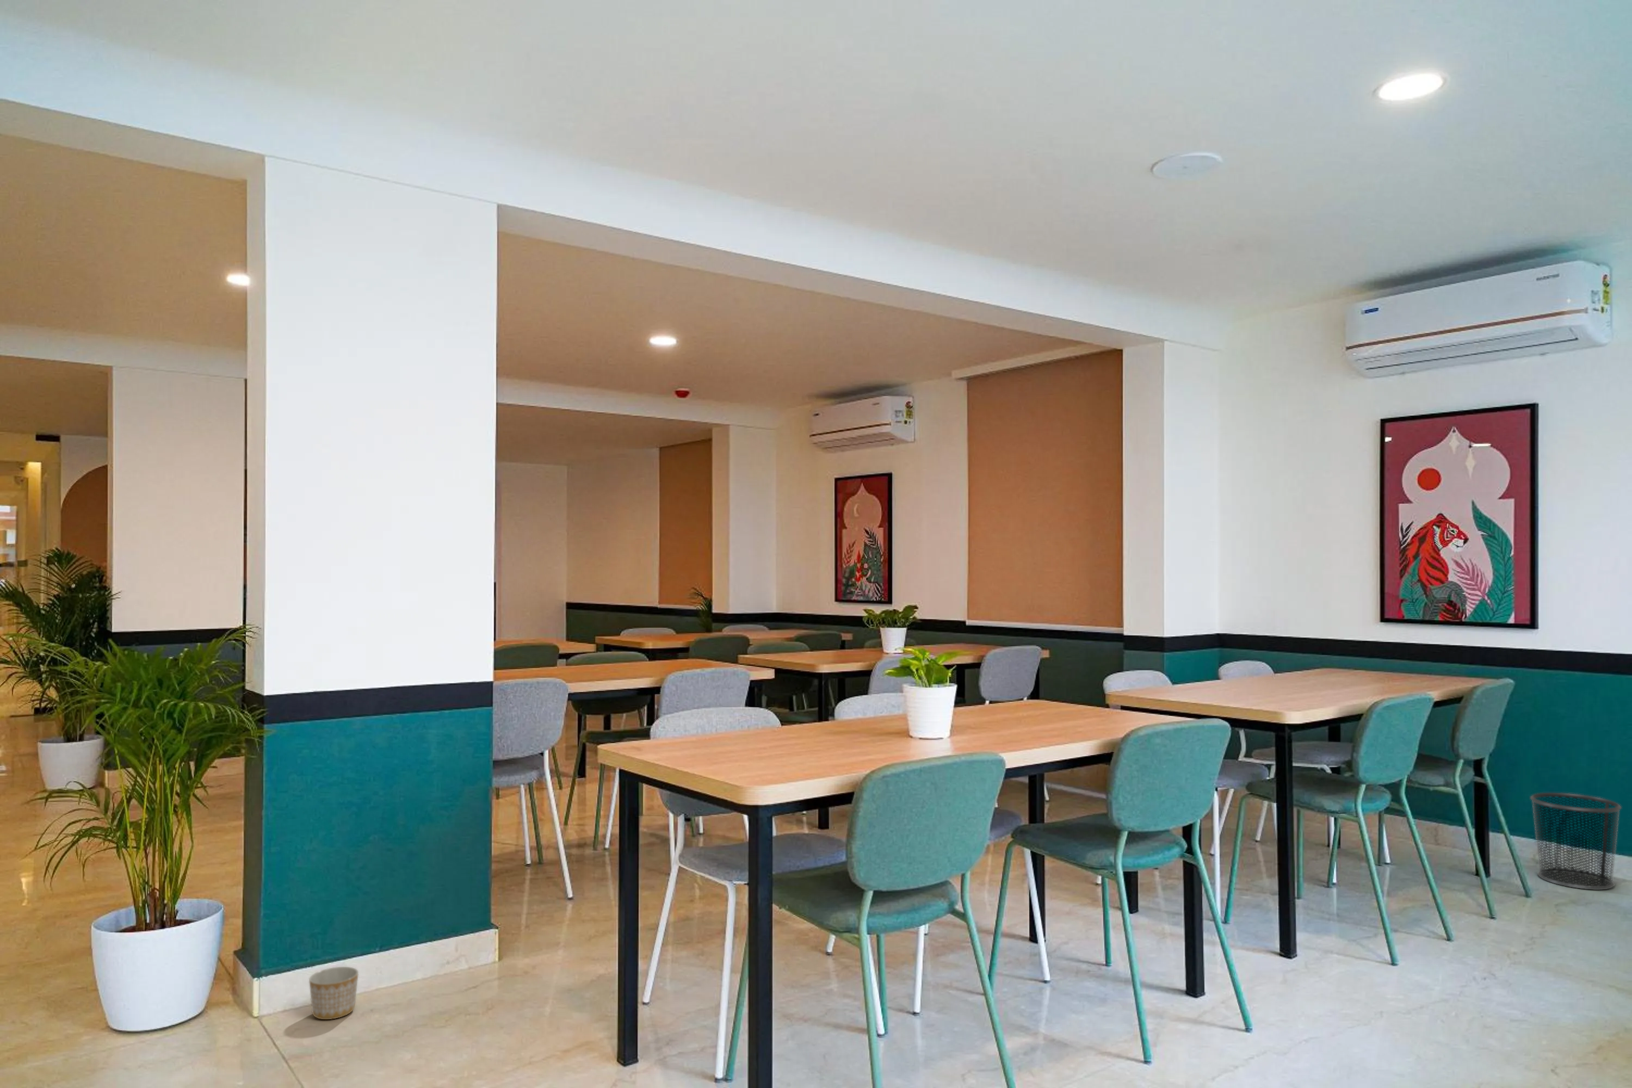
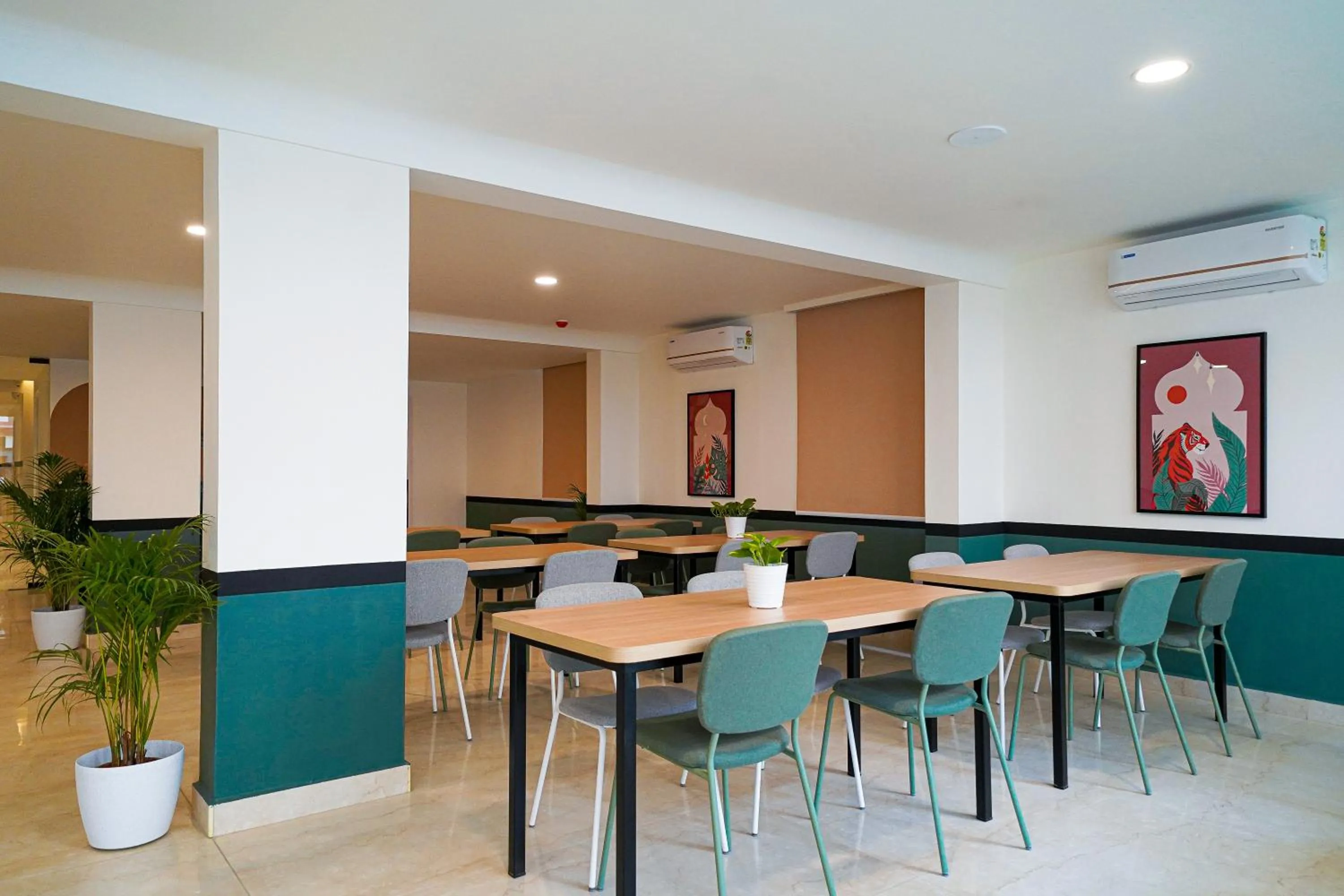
- planter (334, 993)
- waste bin (1575, 840)
